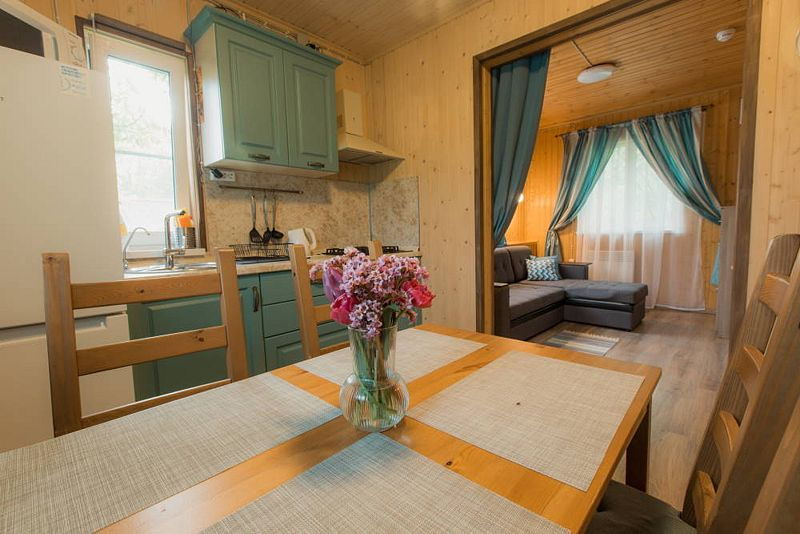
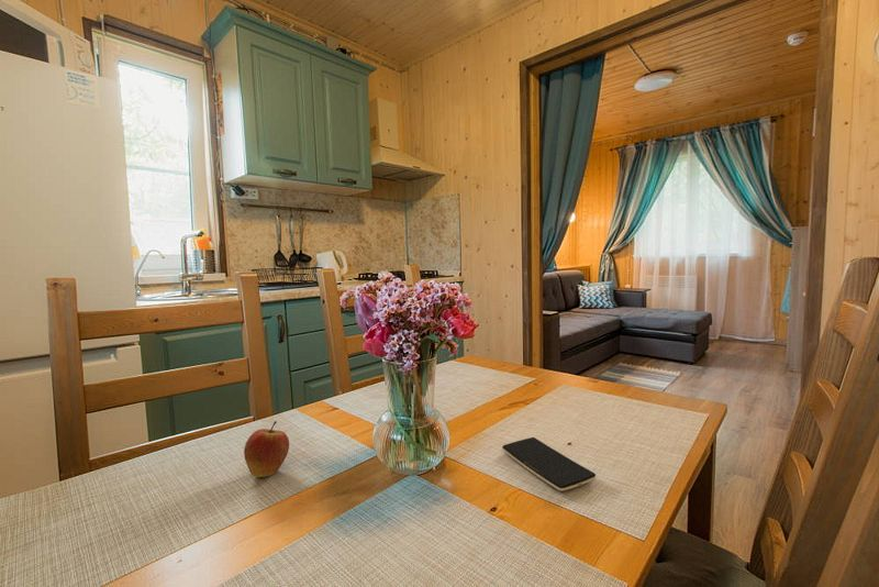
+ smartphone (545, 462)
+ fruit (267, 447)
